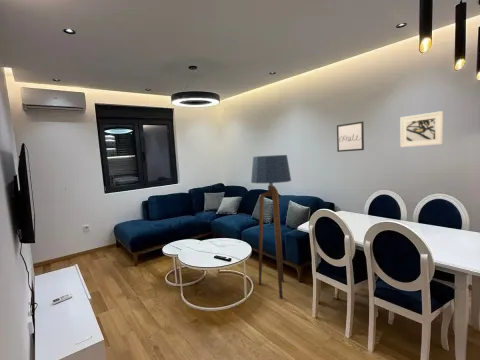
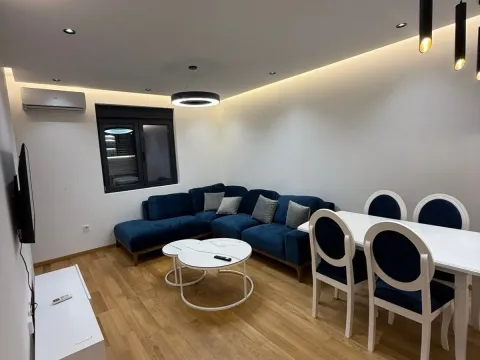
- floor lamp (274, 223)
- wall art (349, 137)
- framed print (420, 130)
